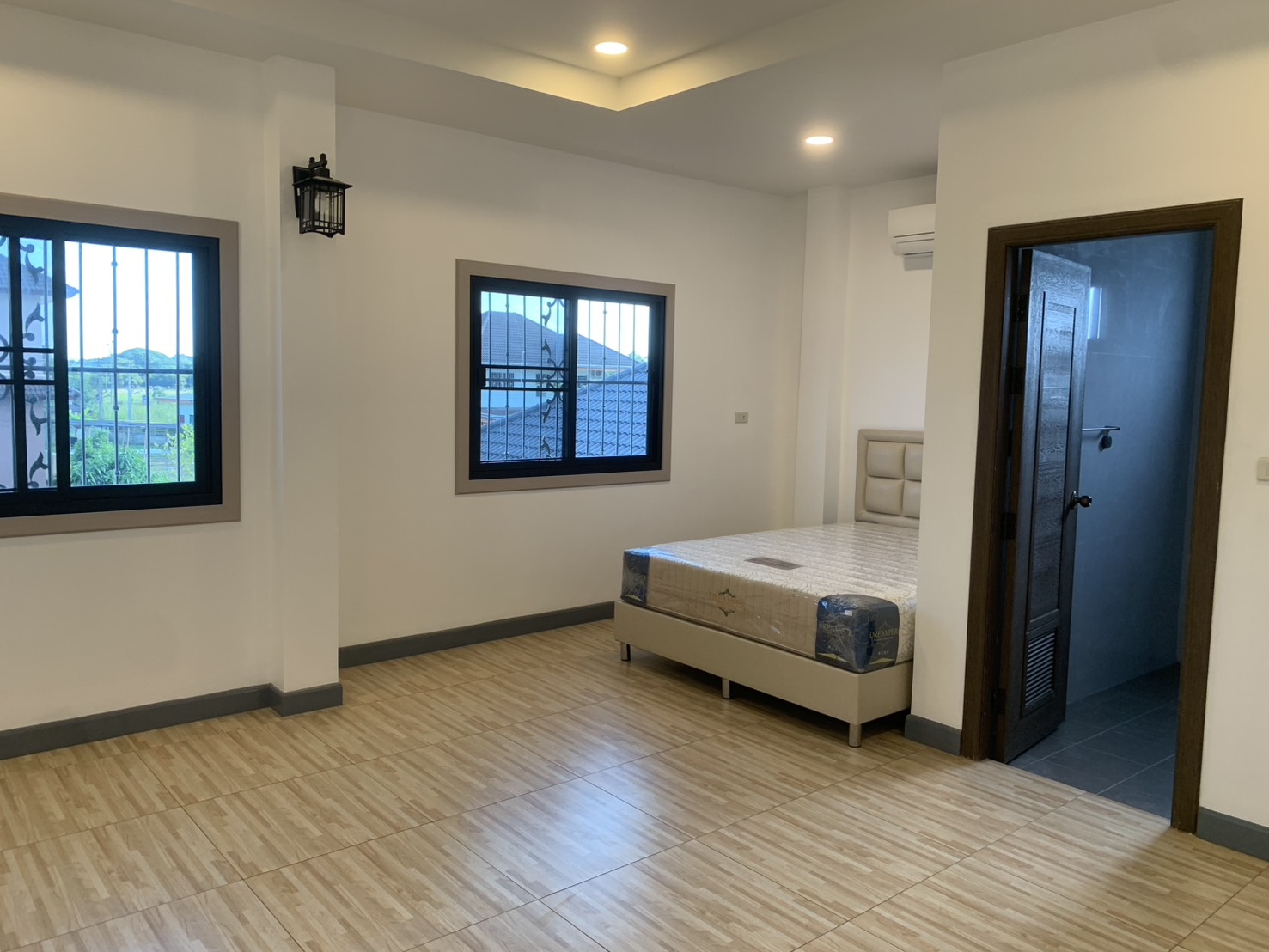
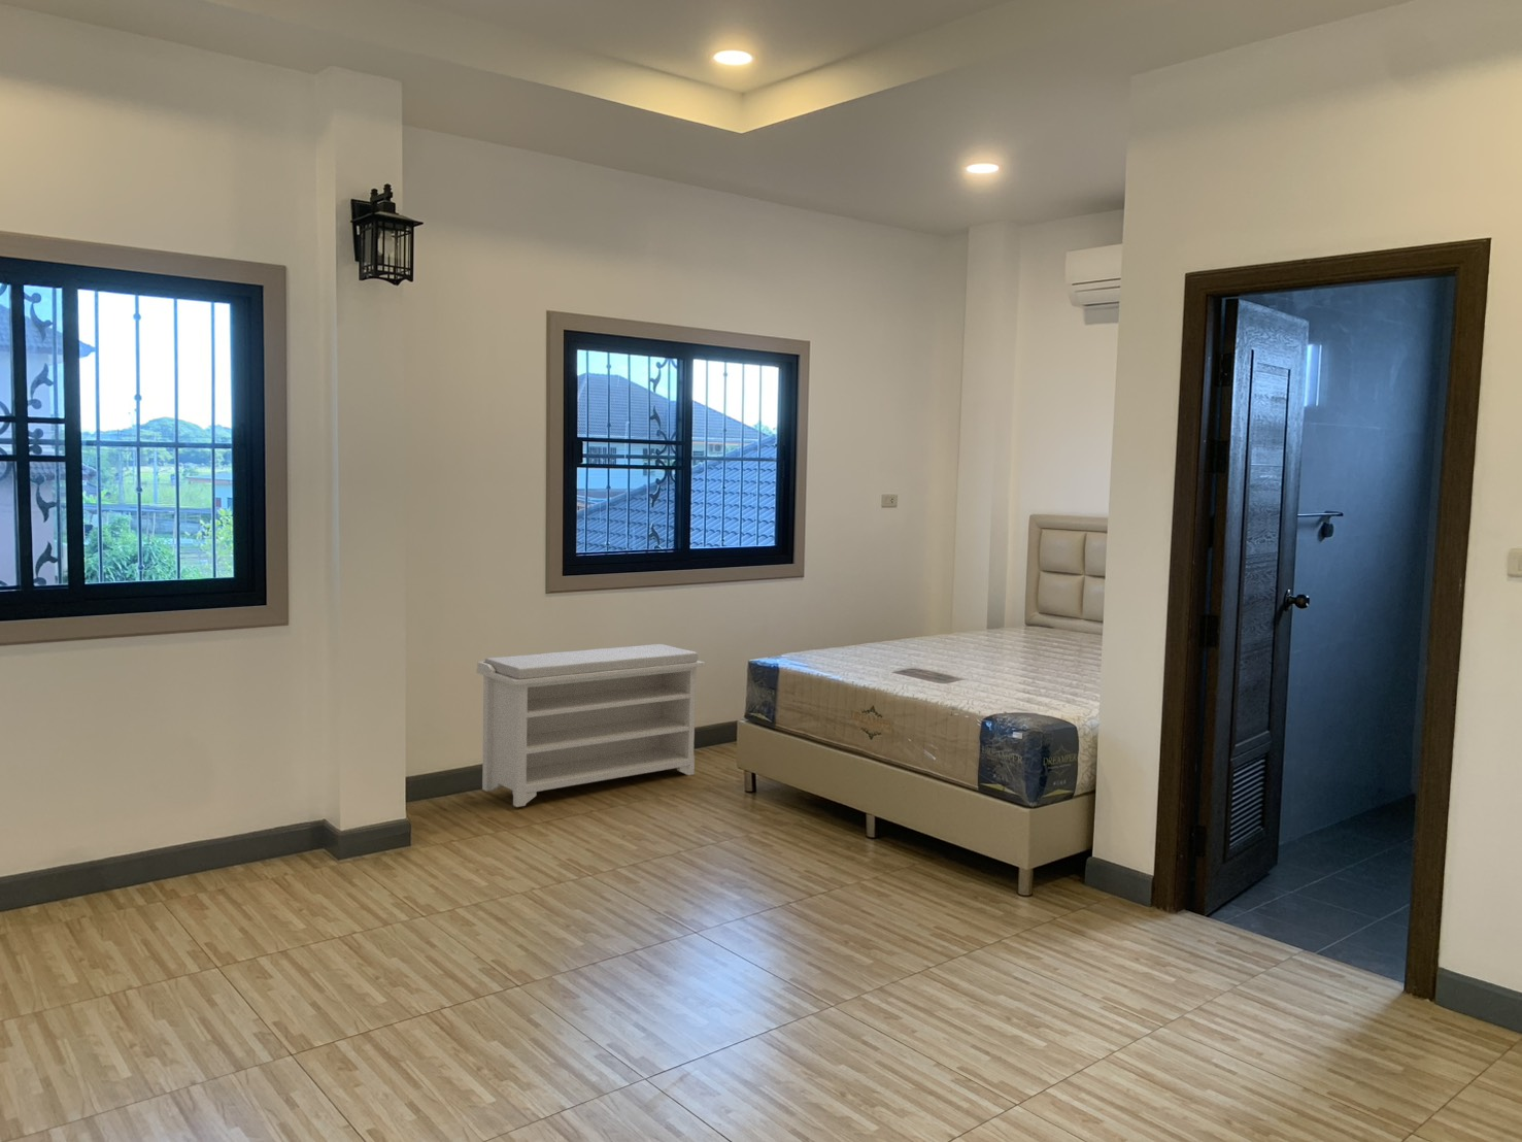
+ bench (594, 719)
